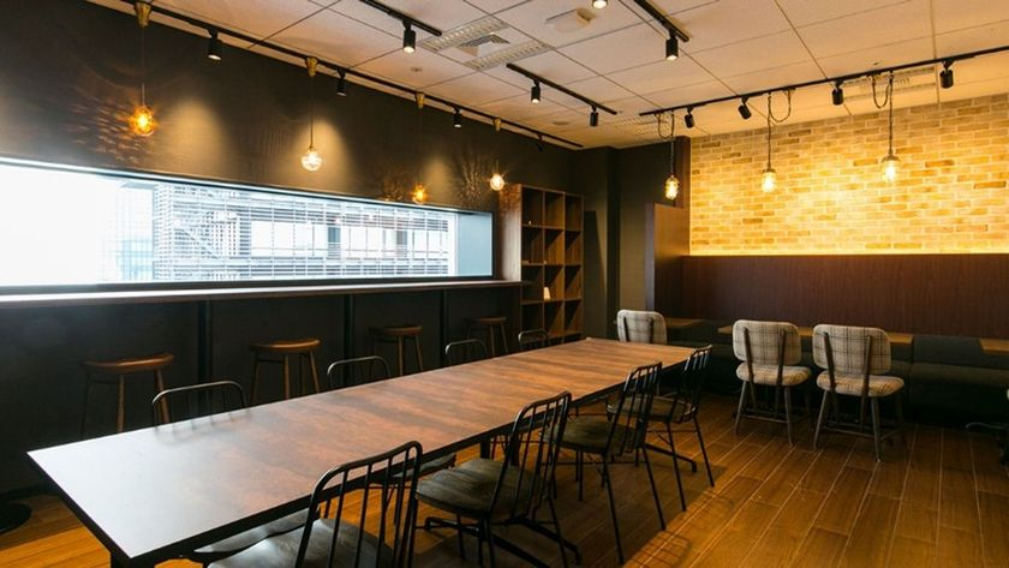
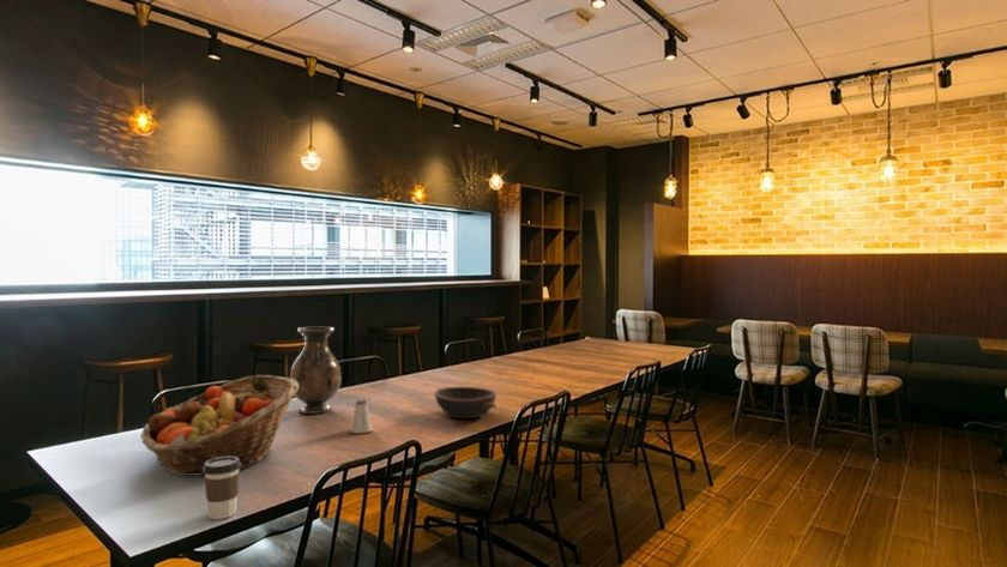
+ bowl (465, 403)
+ saltshaker (361, 415)
+ vase (315, 368)
+ fruit basket (223, 420)
+ coffee cup (222, 487)
